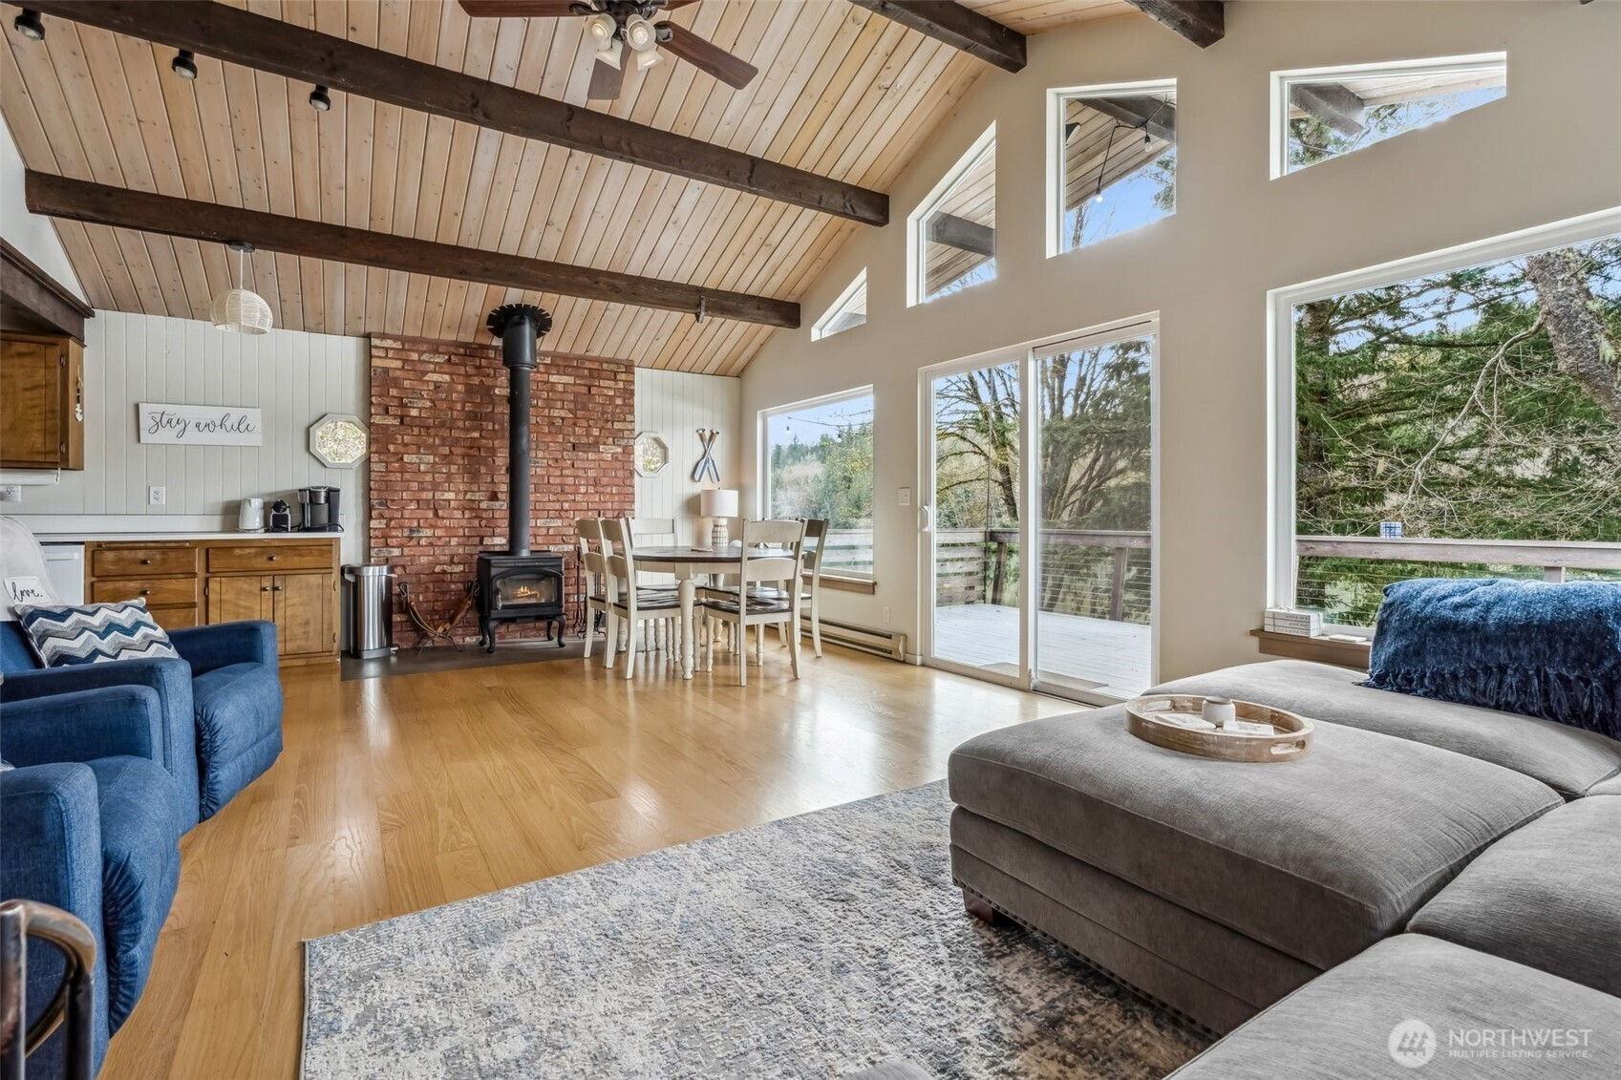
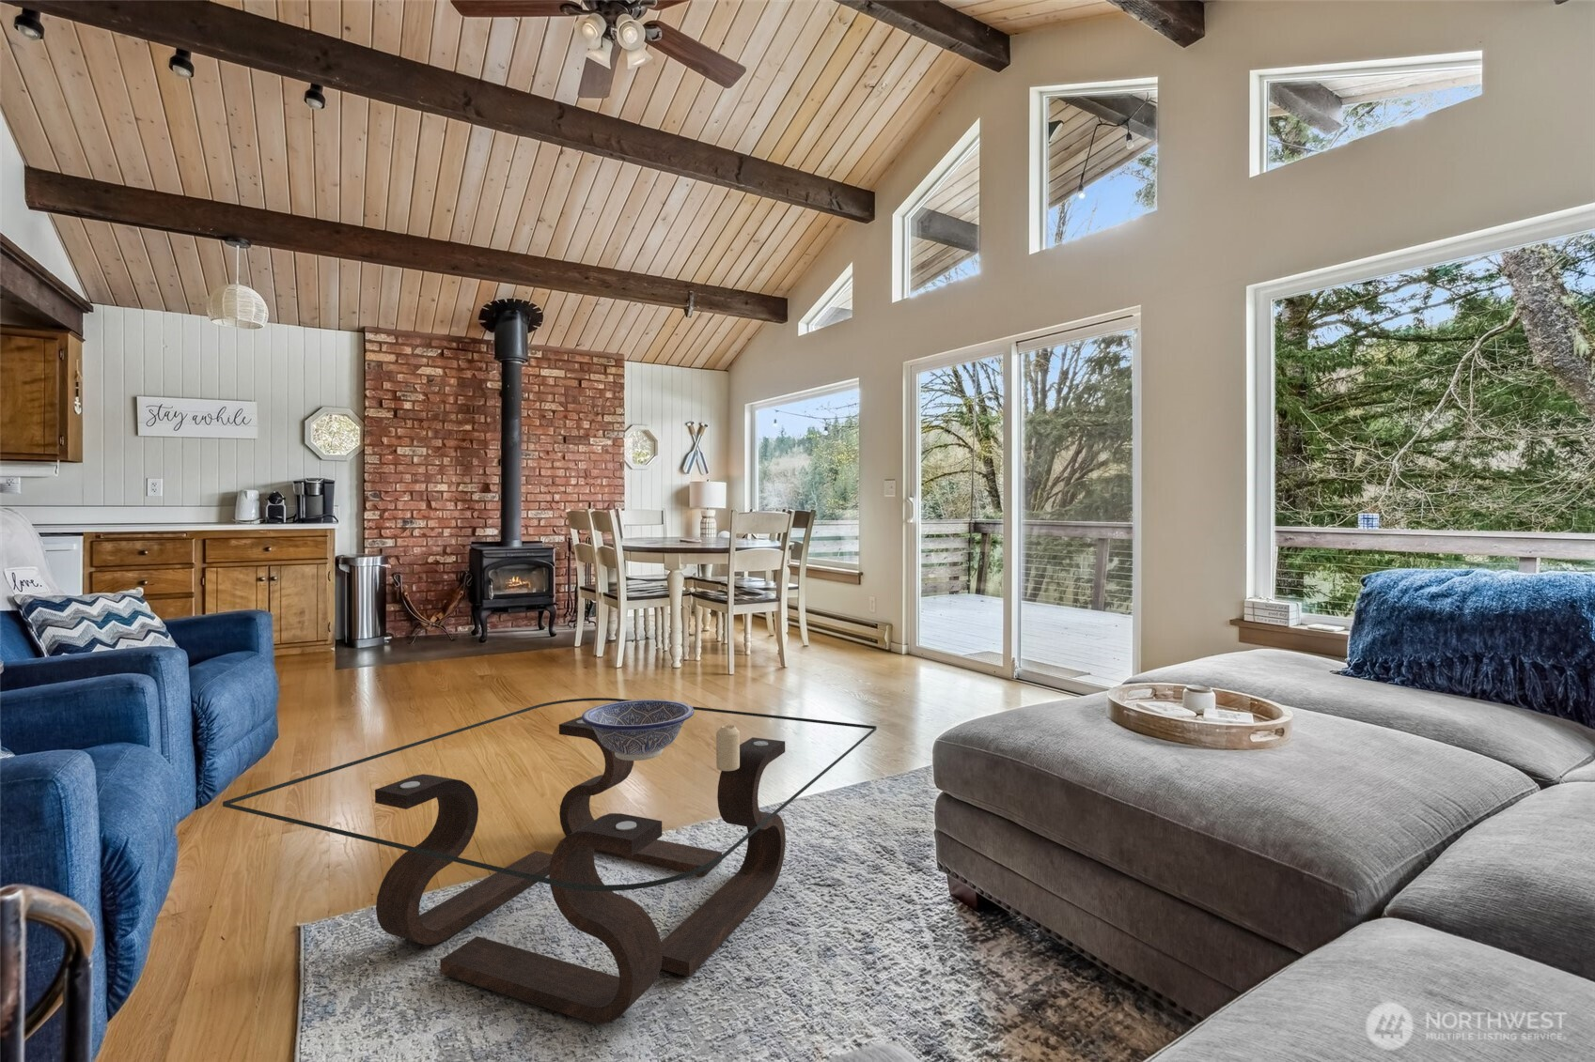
+ candle (727, 746)
+ coffee table (600, 833)
+ decorative bowl (638, 731)
